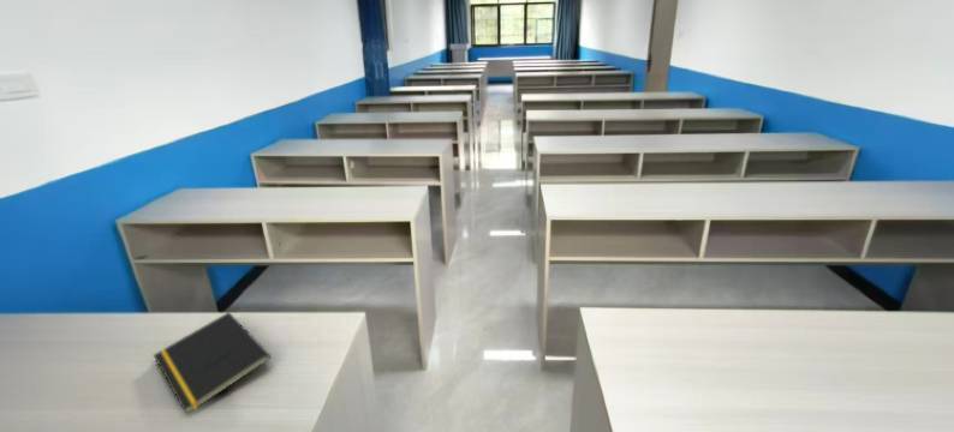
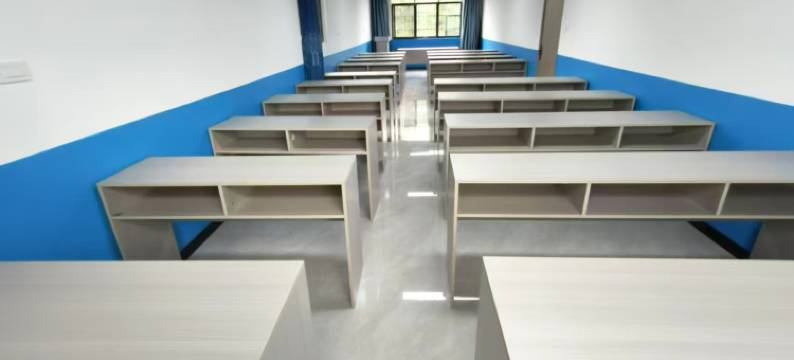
- notepad (210, 356)
